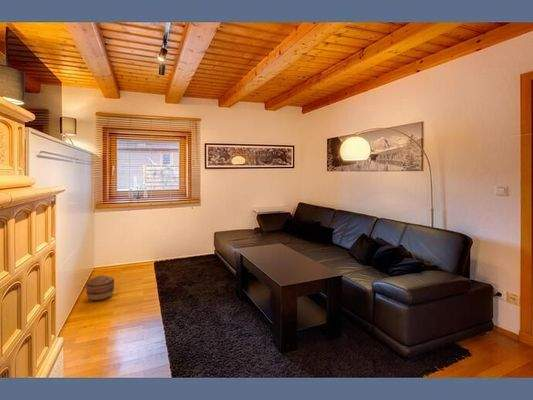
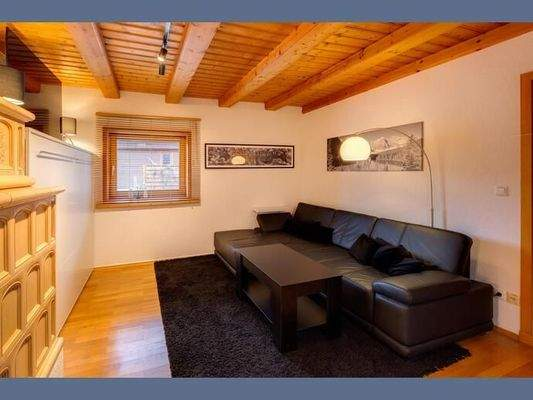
- basket (100, 287)
